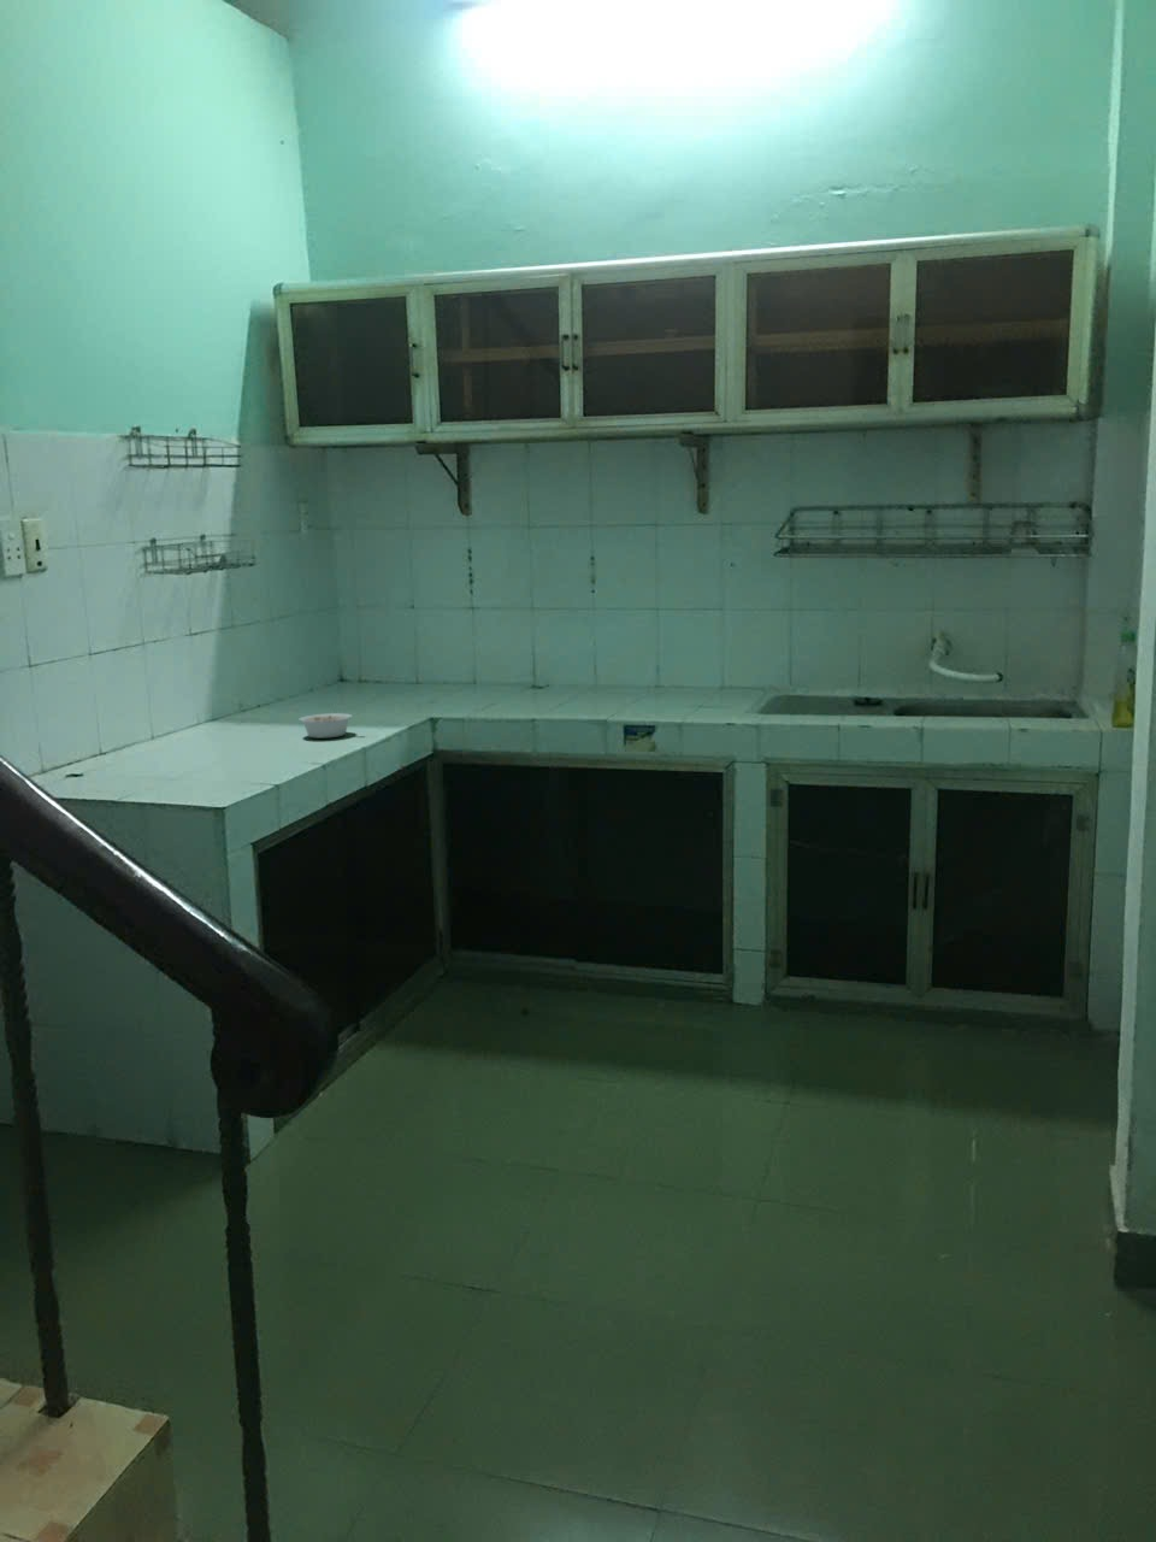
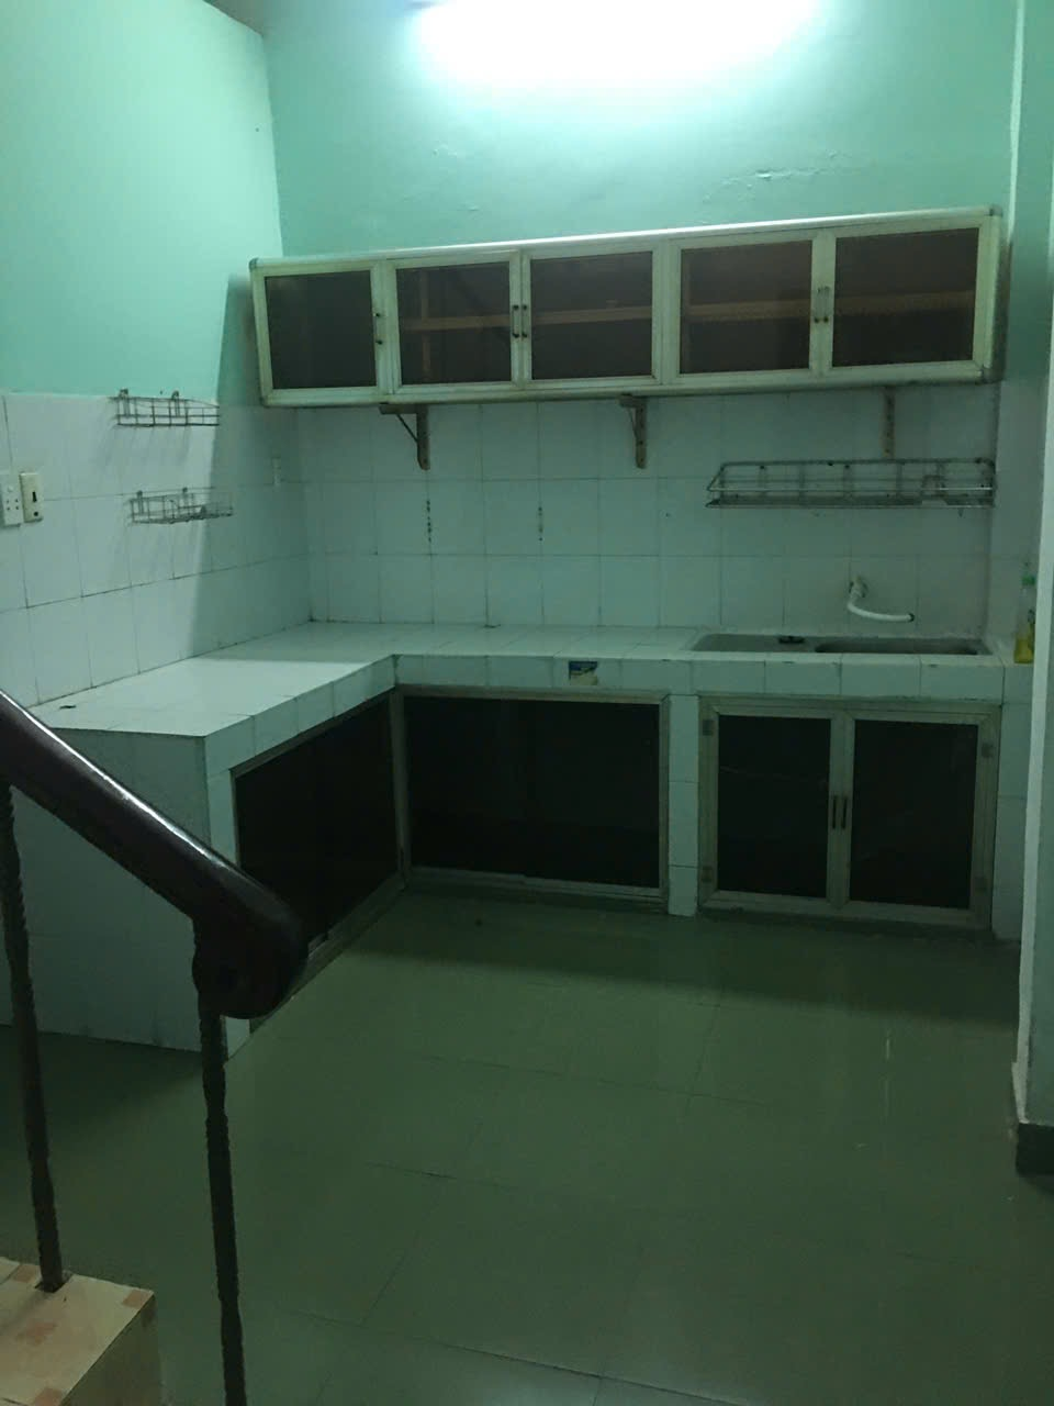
- legume (328, 724)
